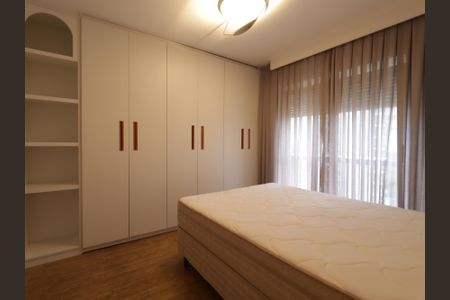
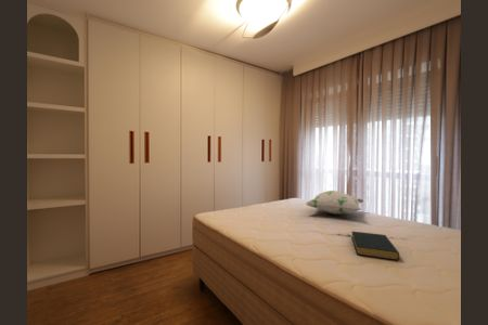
+ hardback book (372, 244)
+ decorative pillow (335, 202)
